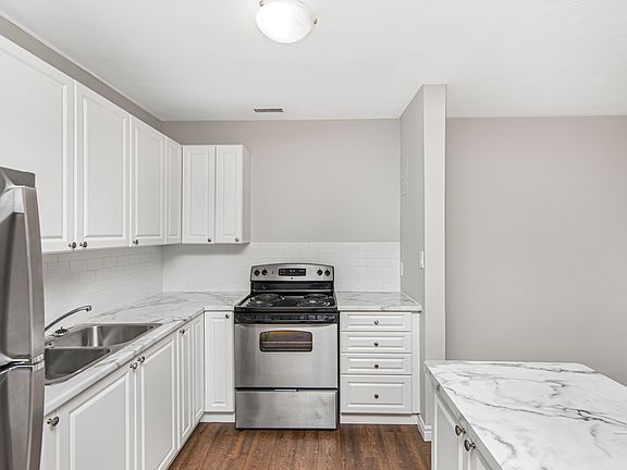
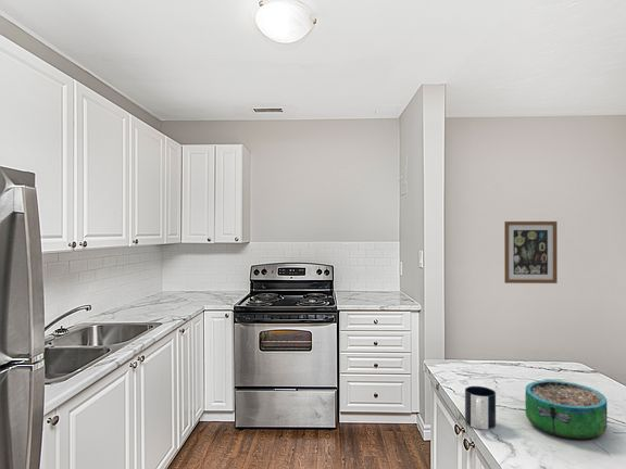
+ decorative bowl (564, 408)
+ mug (479, 409)
+ wall art (530, 252)
